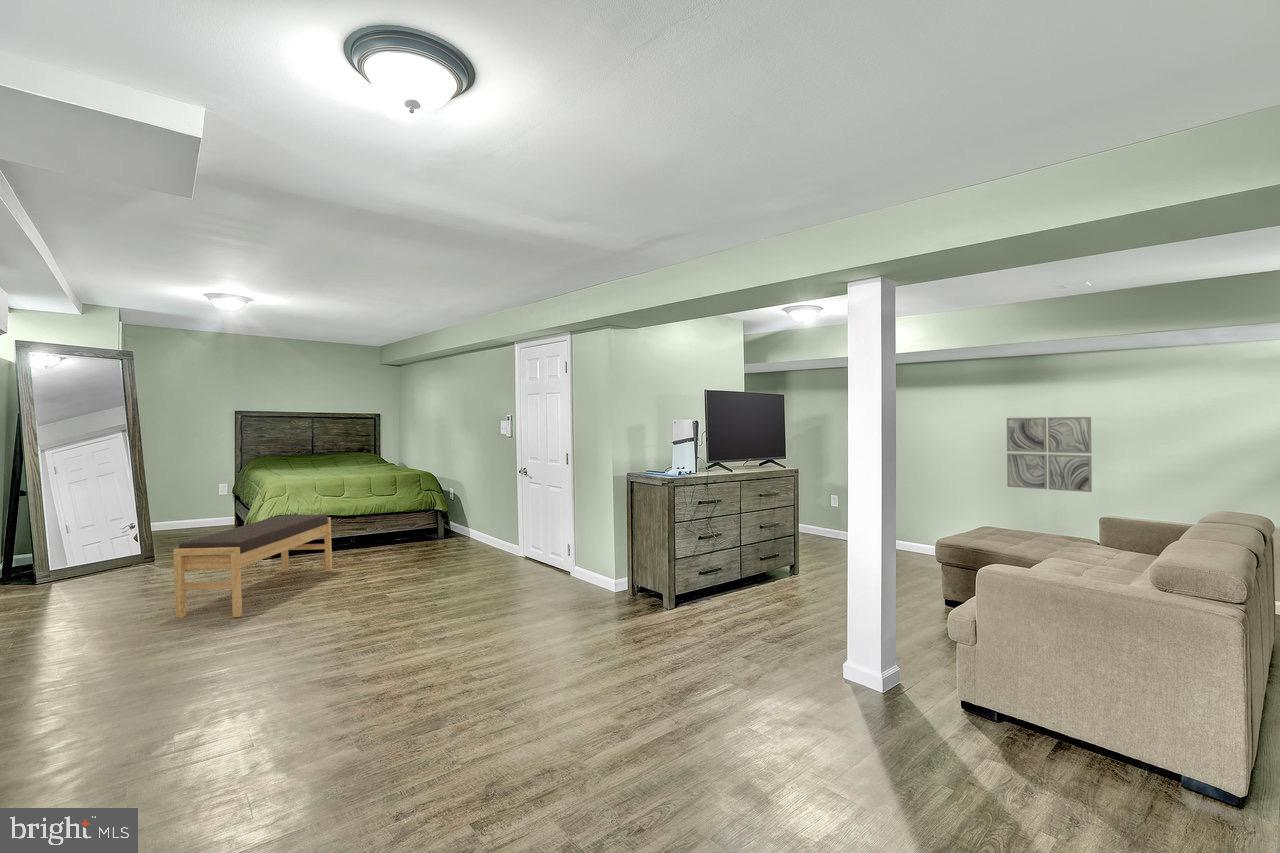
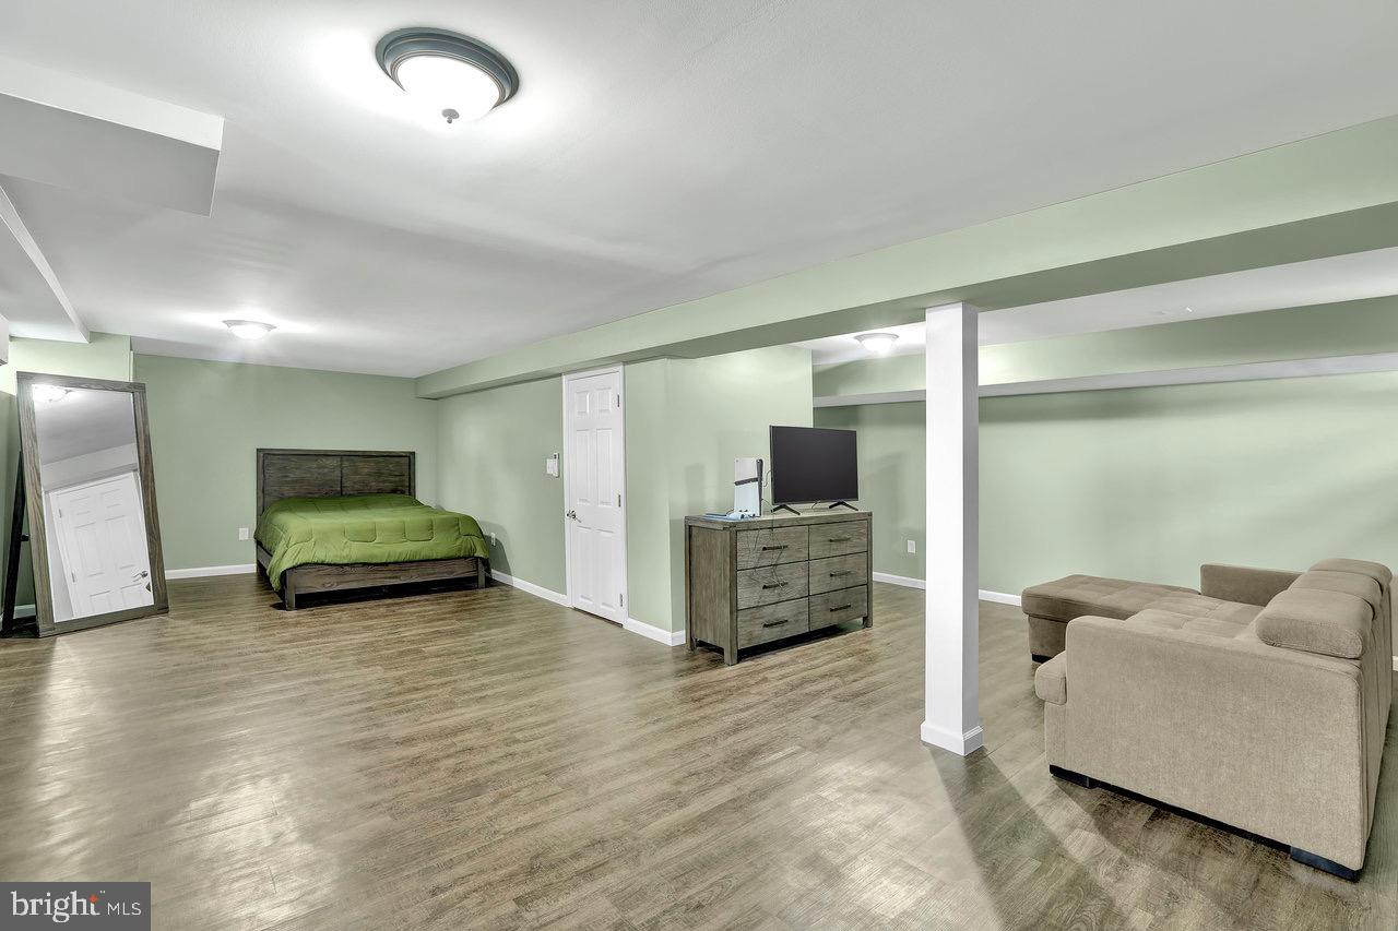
- wall art (1046, 454)
- bench (263, 558)
